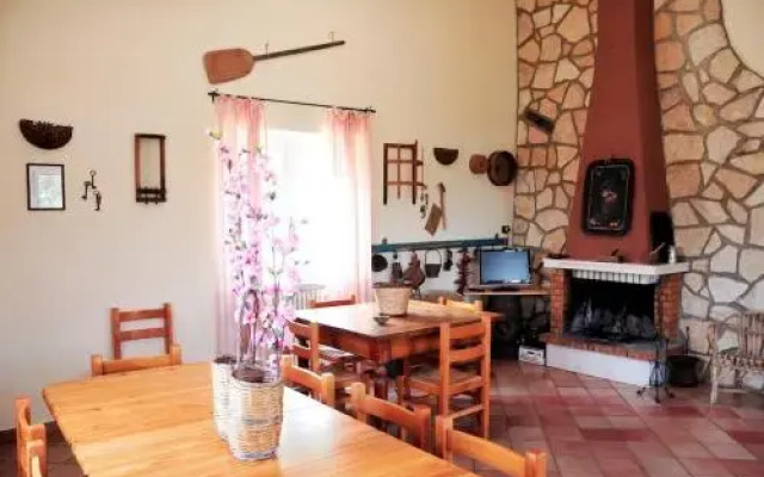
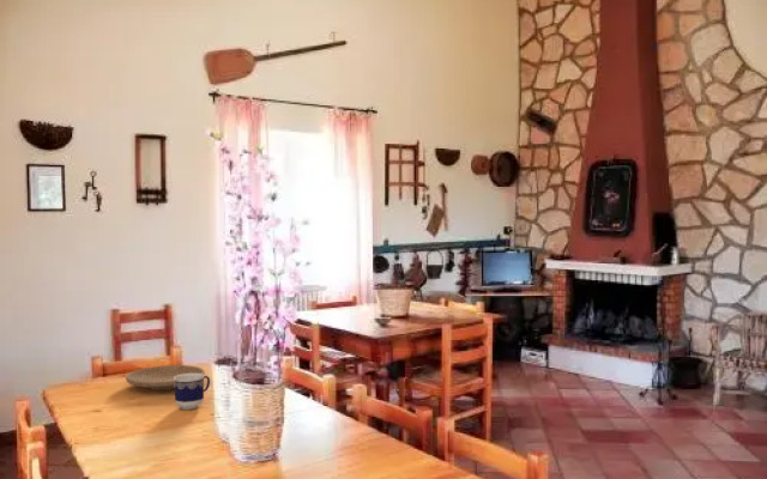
+ cup (193, 390)
+ plate (165, 378)
